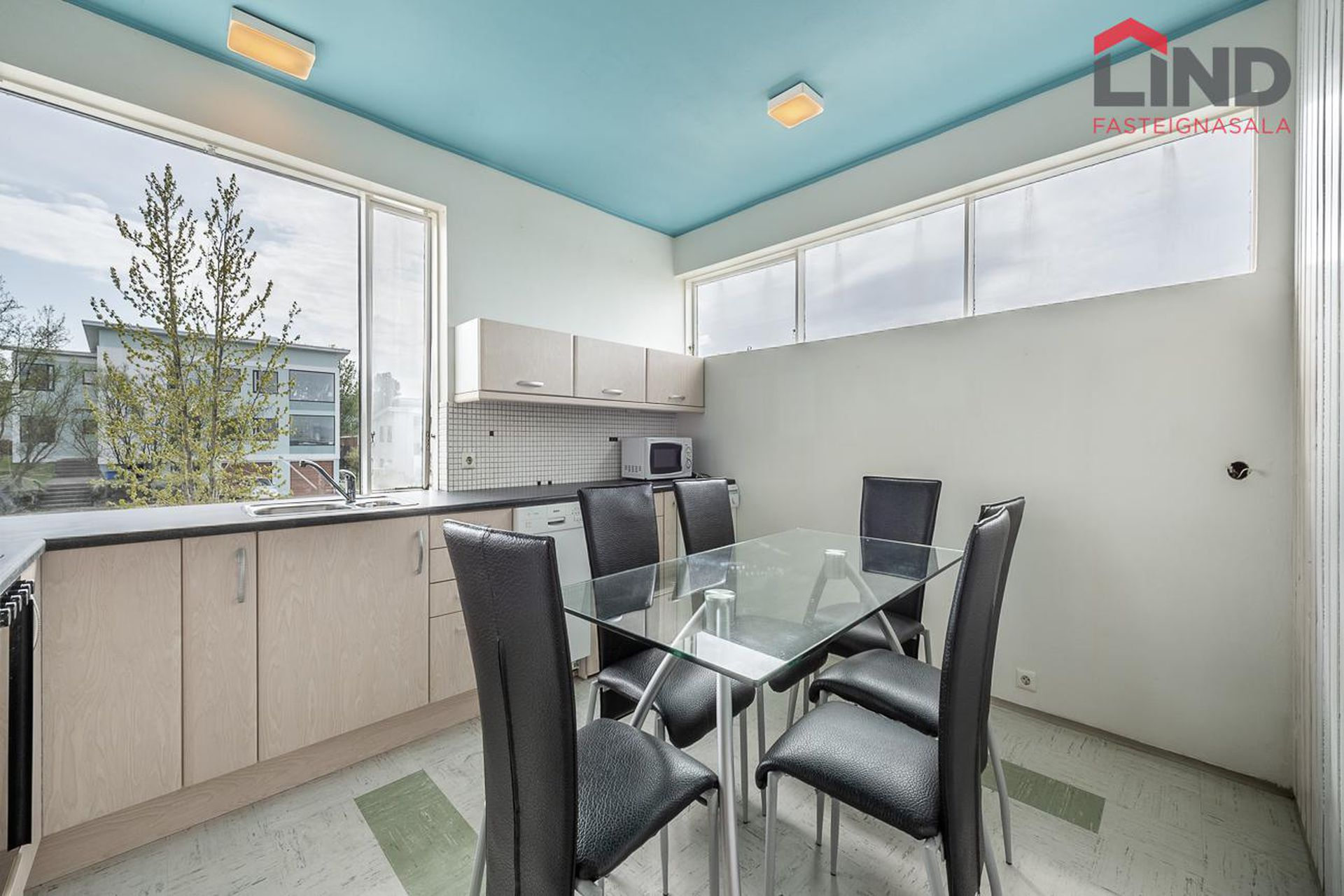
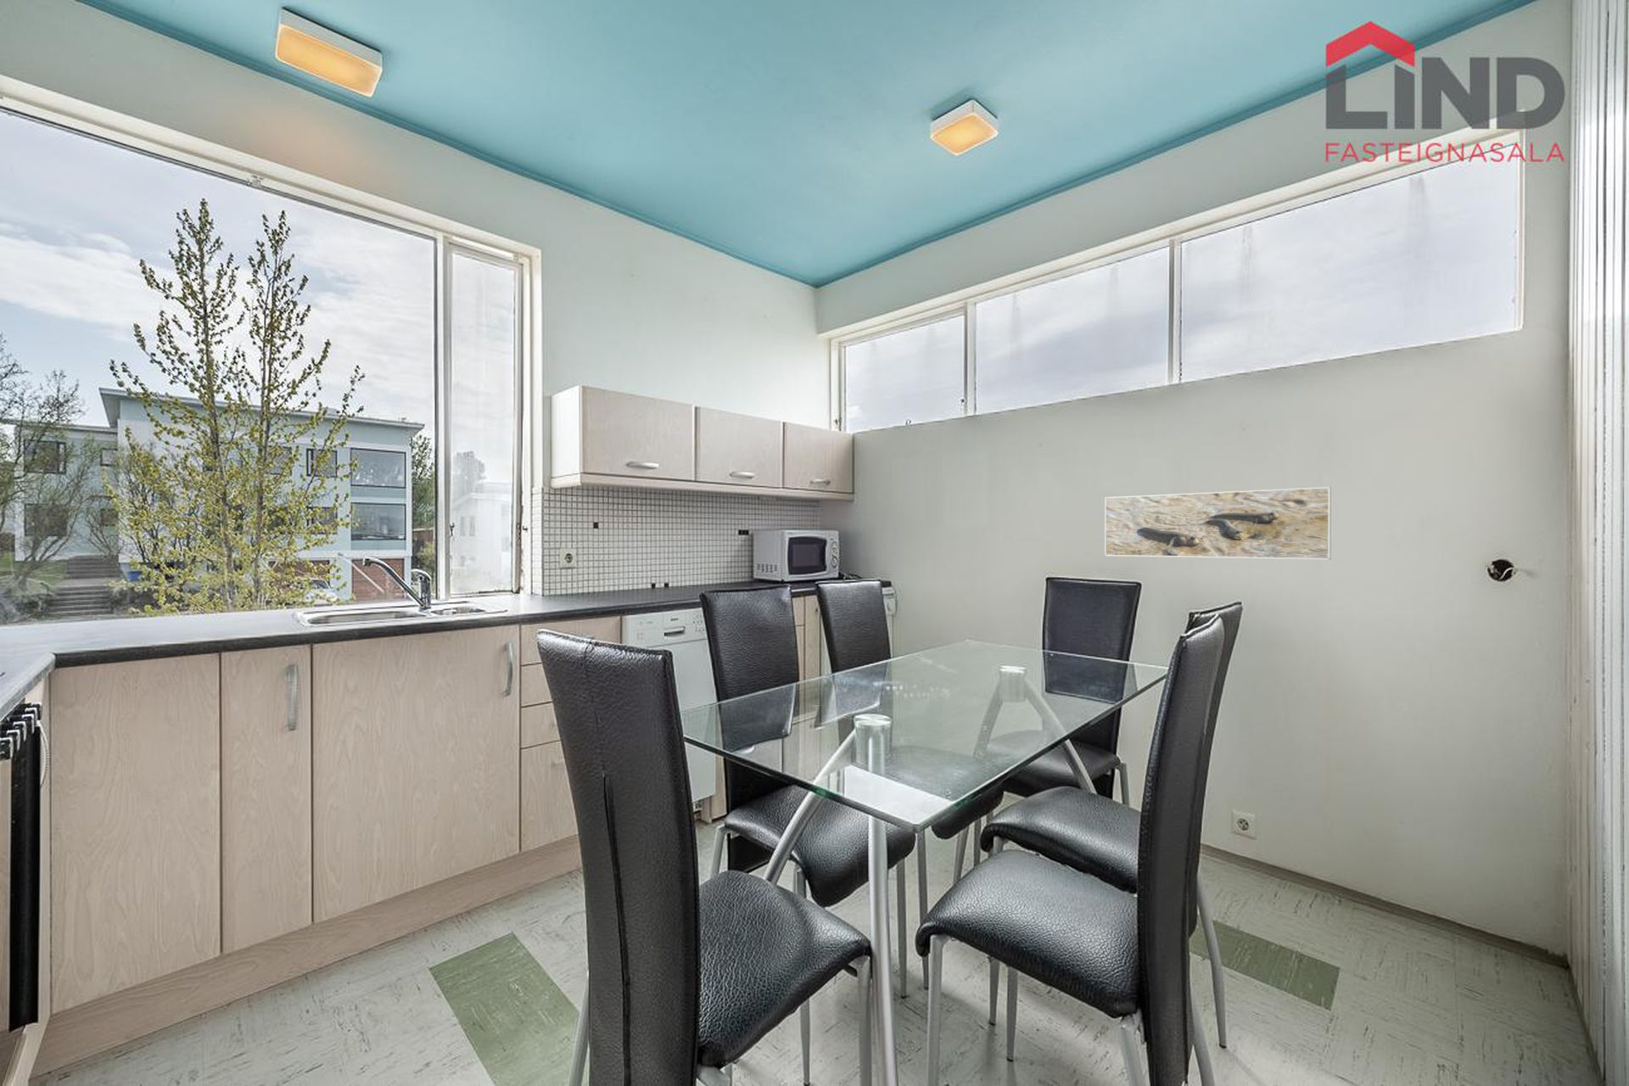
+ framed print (1206, 525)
